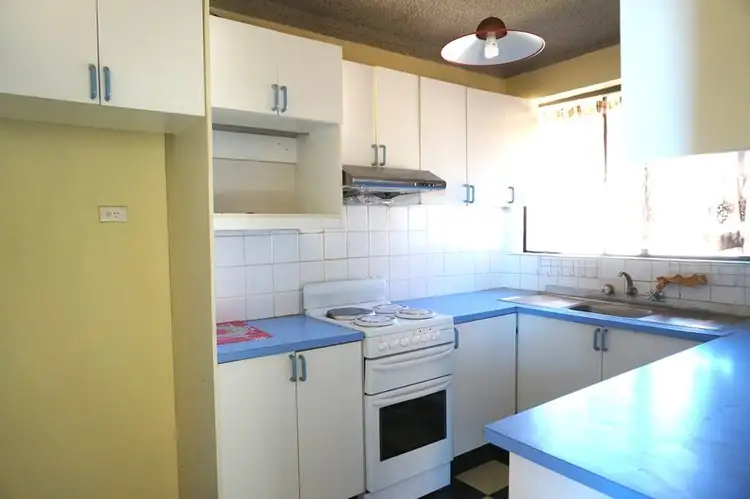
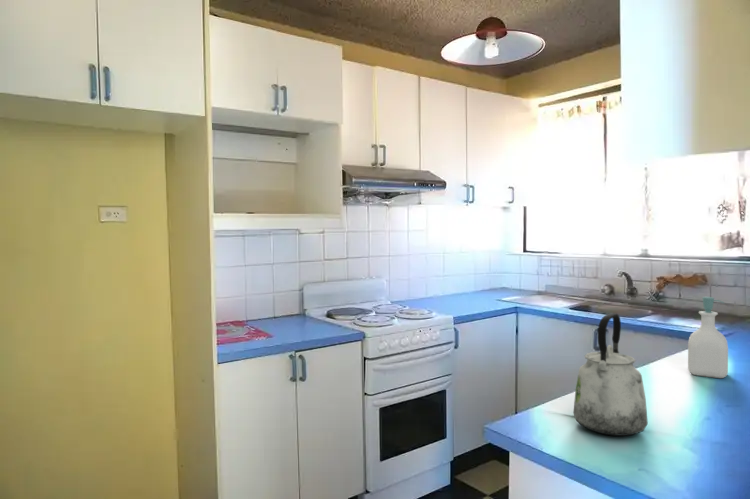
+ soap bottle (707, 335)
+ kettle (612, 368)
